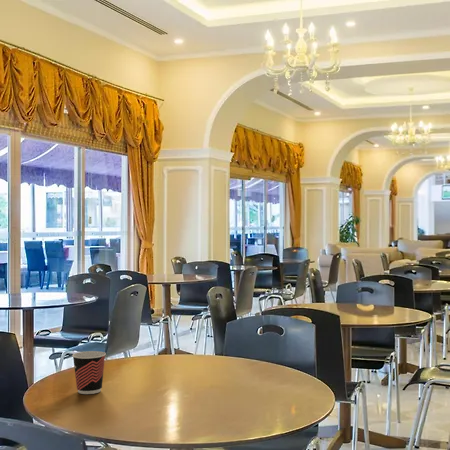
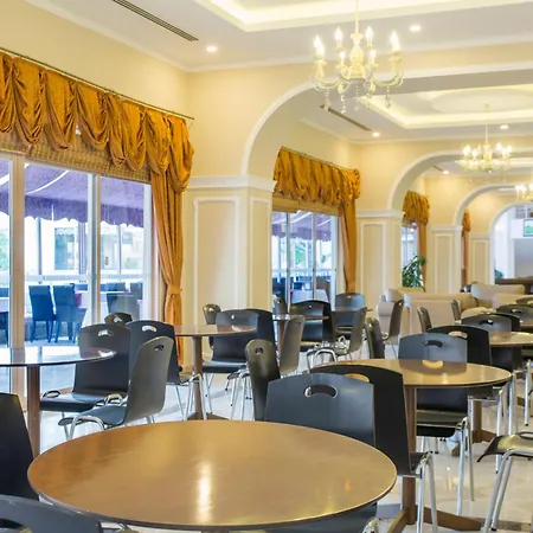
- cup (89, 372)
